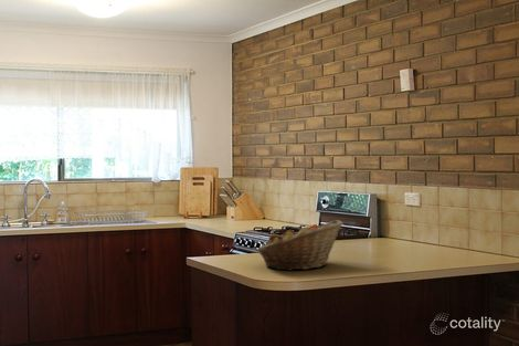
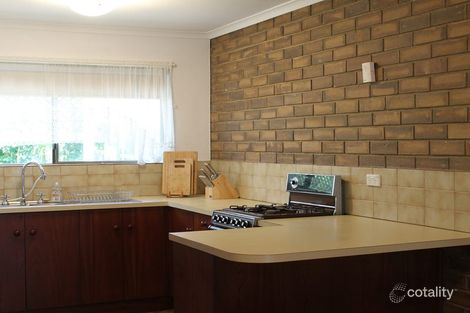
- fruit basket (300, 243)
